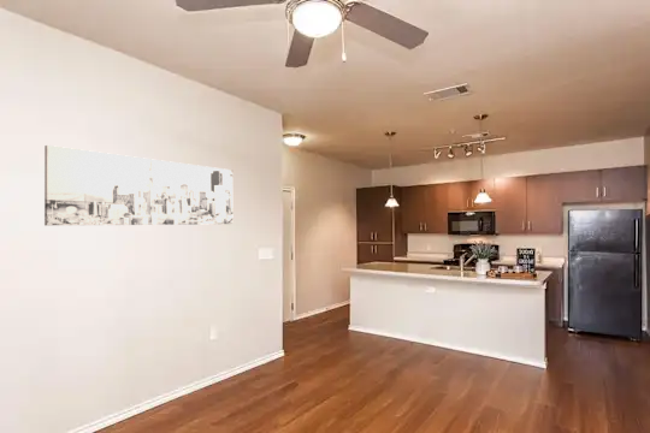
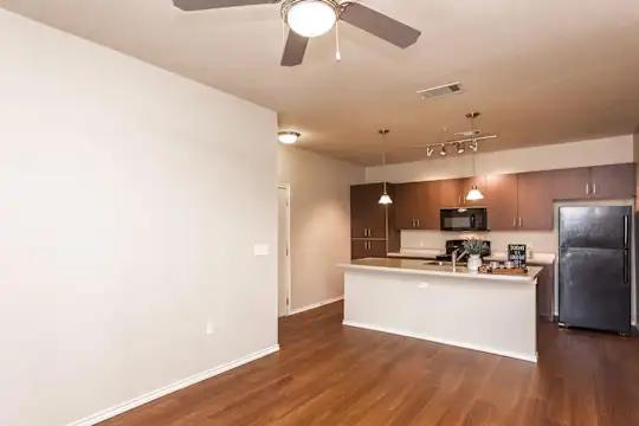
- wall art (156, 192)
